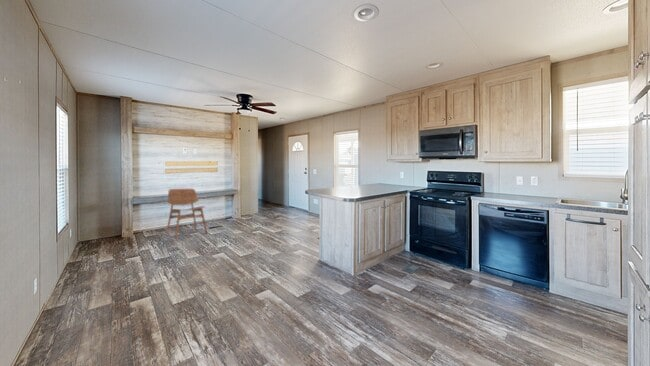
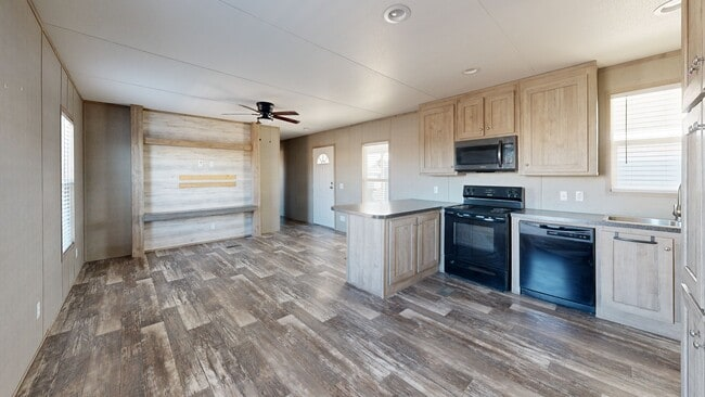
- dining chair (186, 209)
